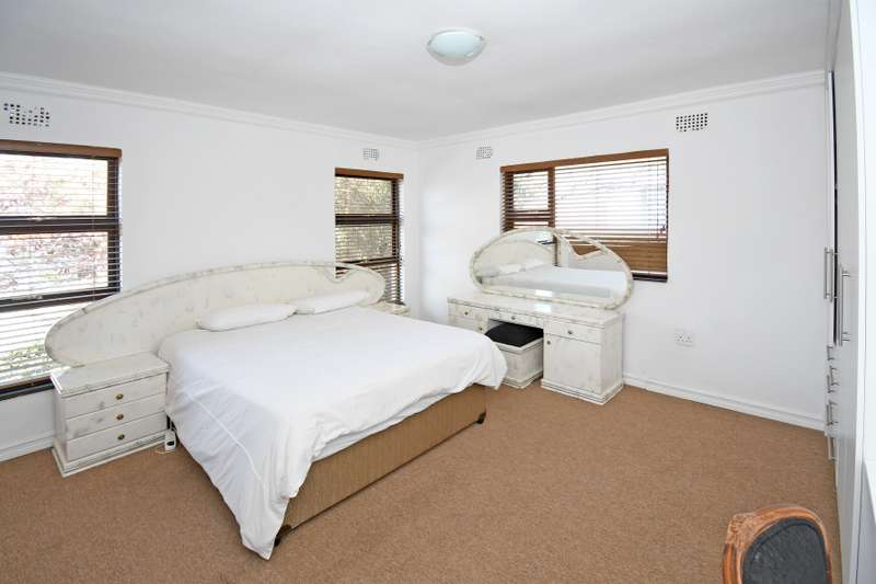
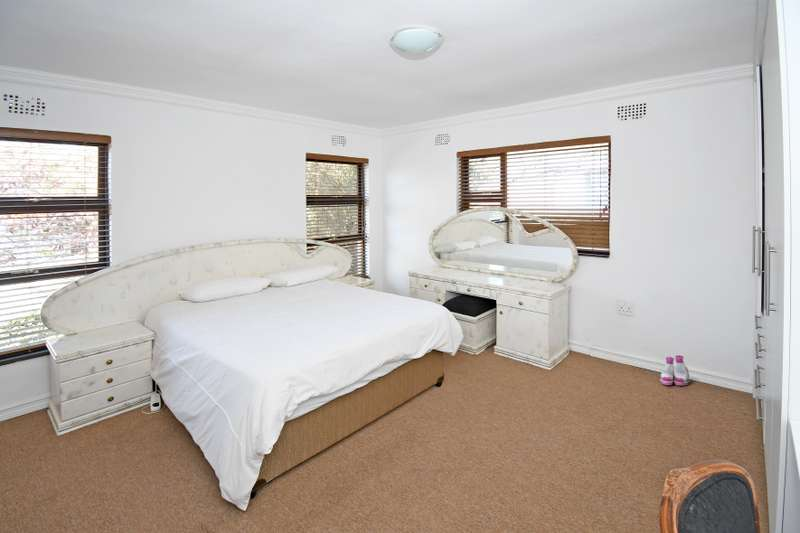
+ boots (673, 369)
